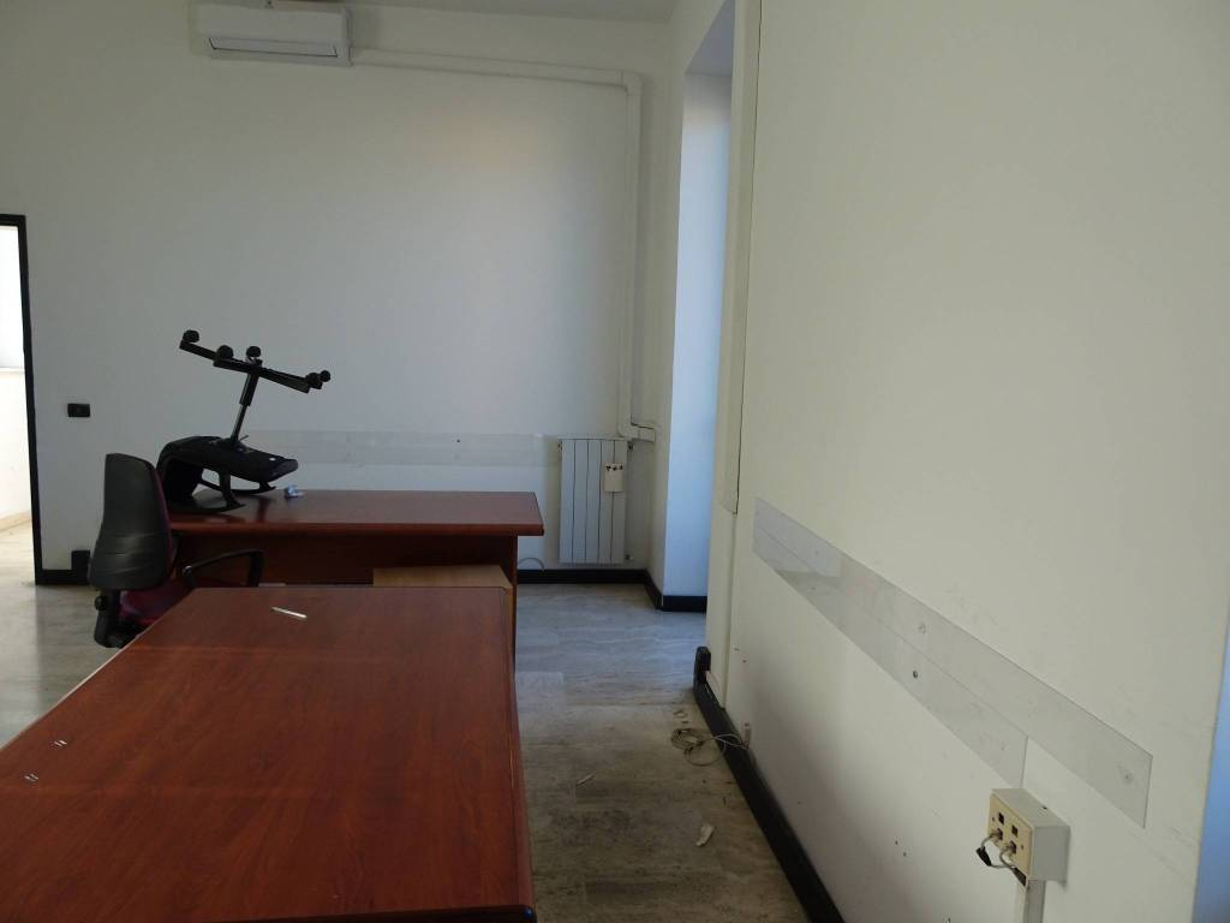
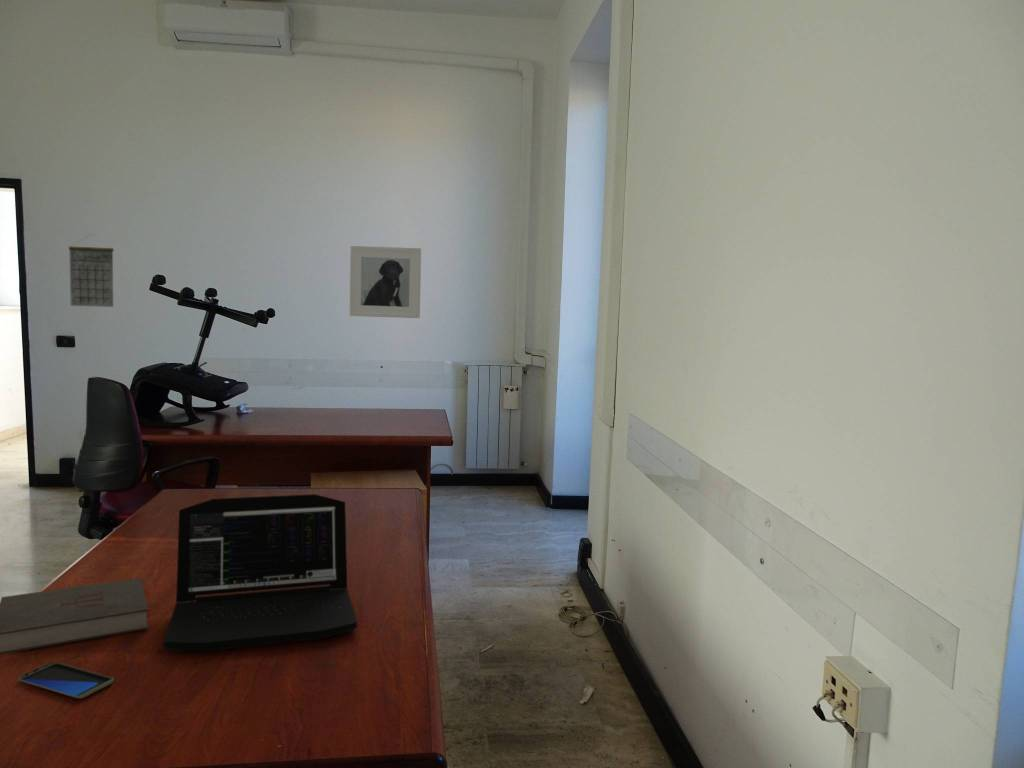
+ laptop (264, 565)
+ calendar (91, 269)
+ smartphone (66, 679)
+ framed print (385, 282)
+ book (74, 612)
